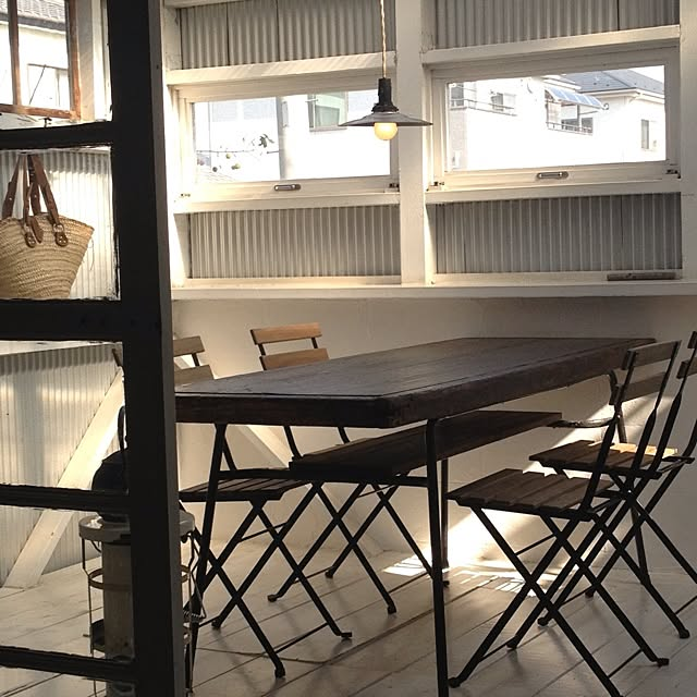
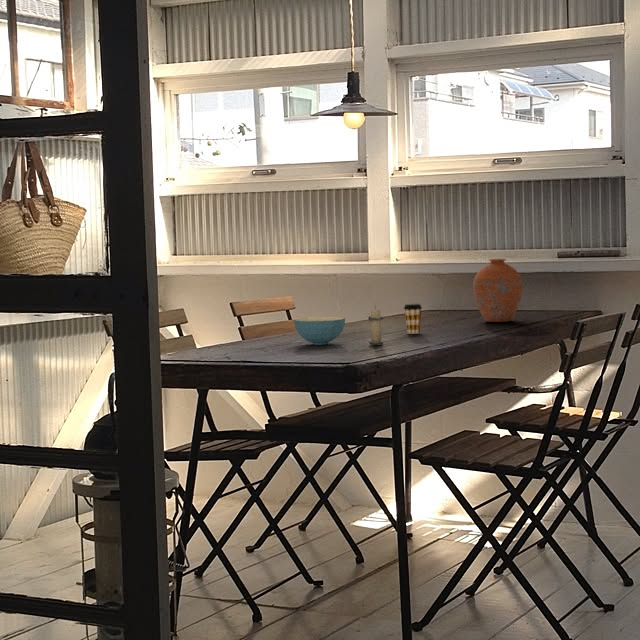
+ cereal bowl (320, 331)
+ coffee cup (413, 318)
+ candle (375, 325)
+ vase (497, 290)
